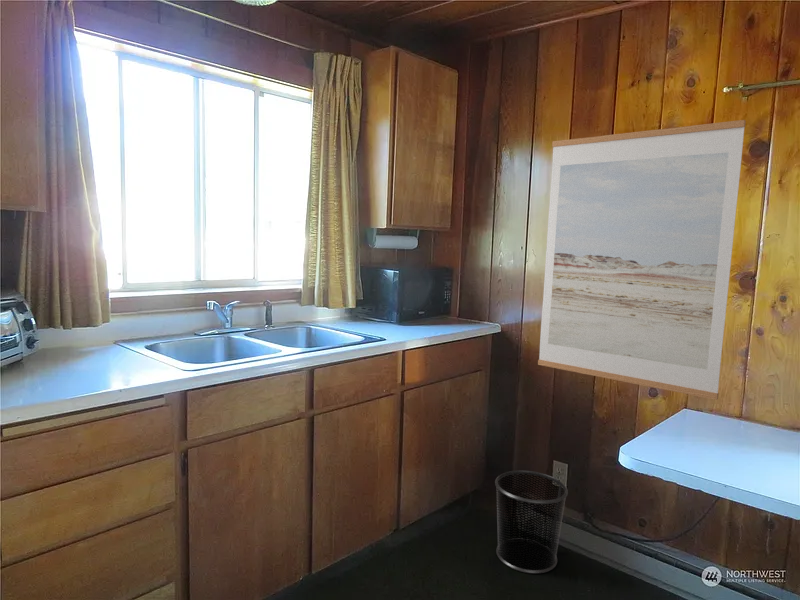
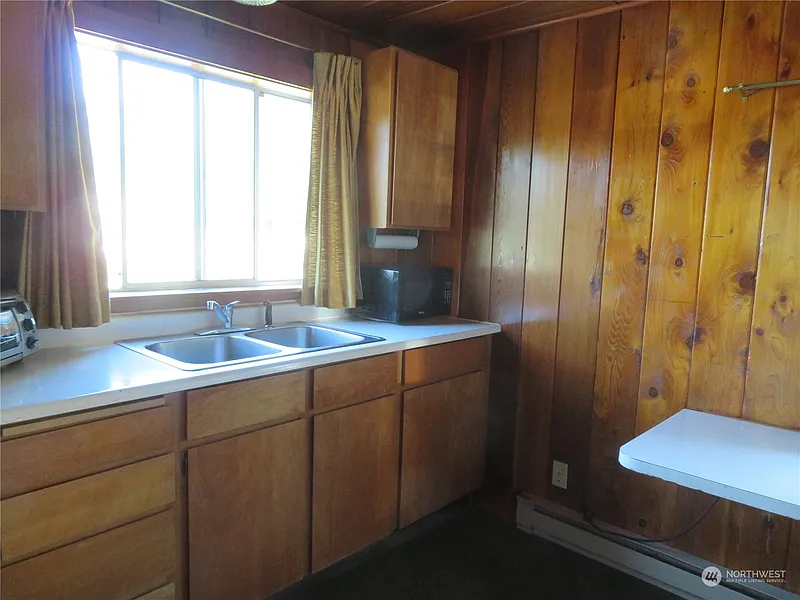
- waste bin (528, 520)
- wall art (627, 258)
